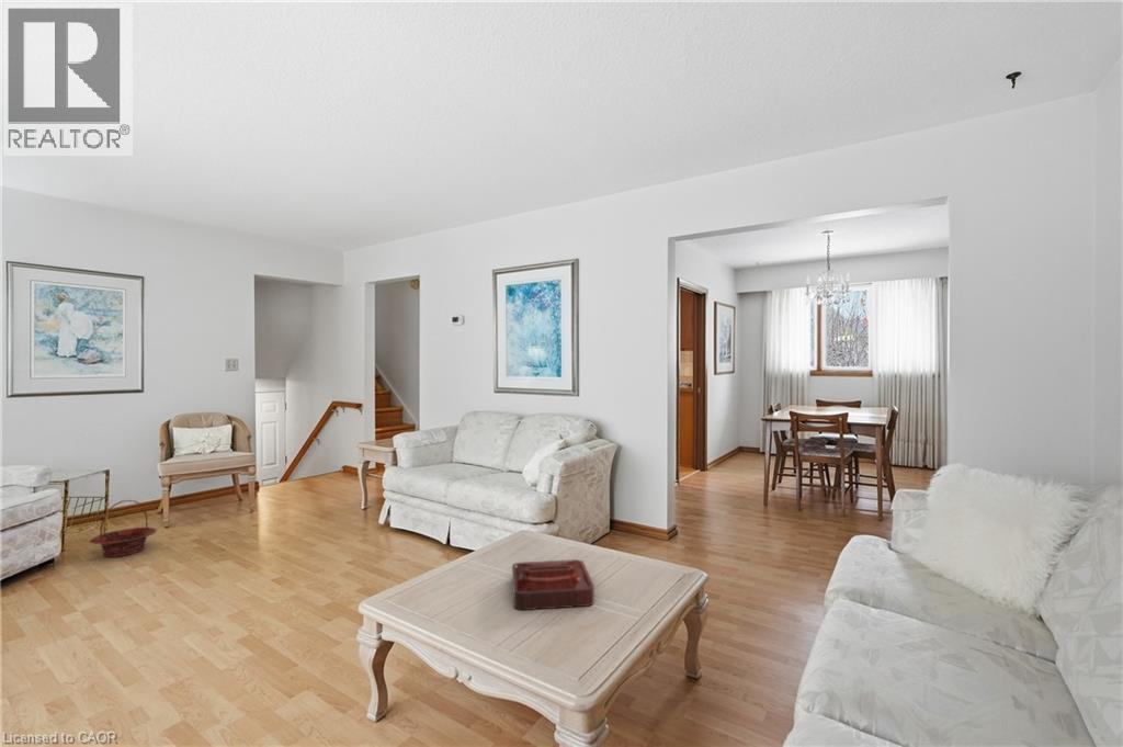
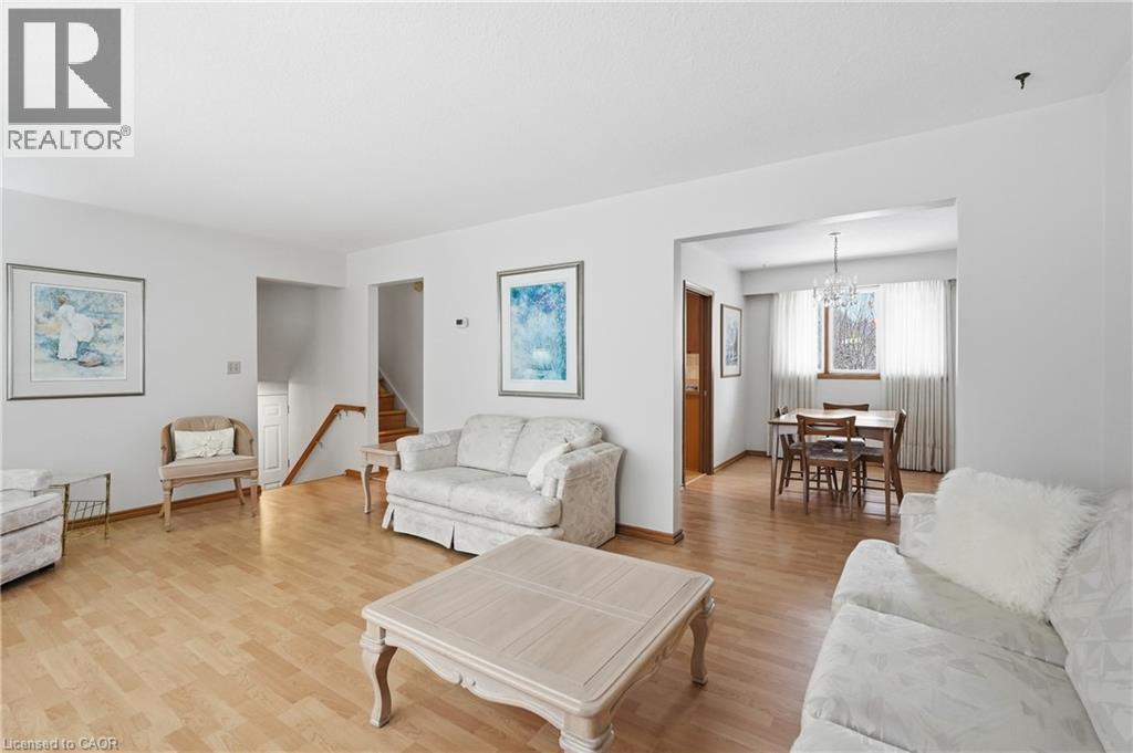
- decorative tray (551, 582)
- basket (125, 529)
